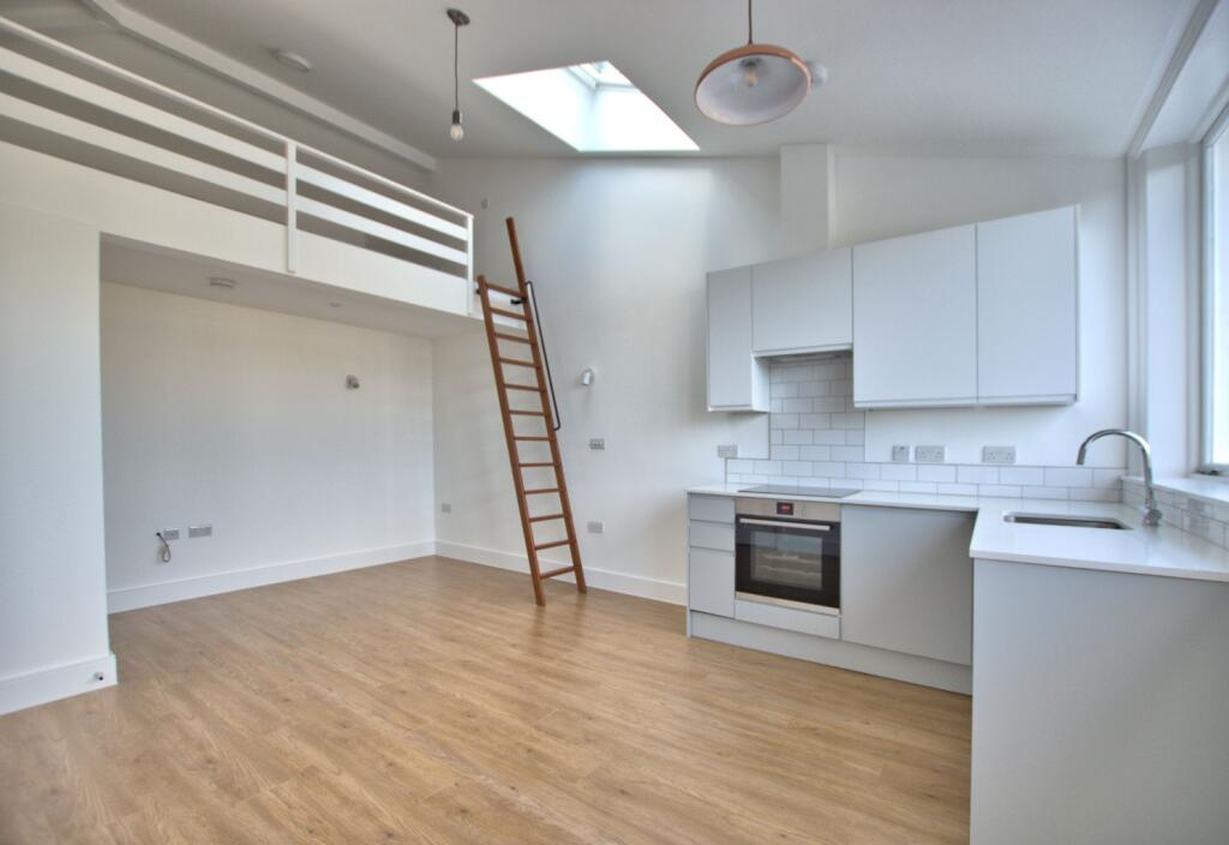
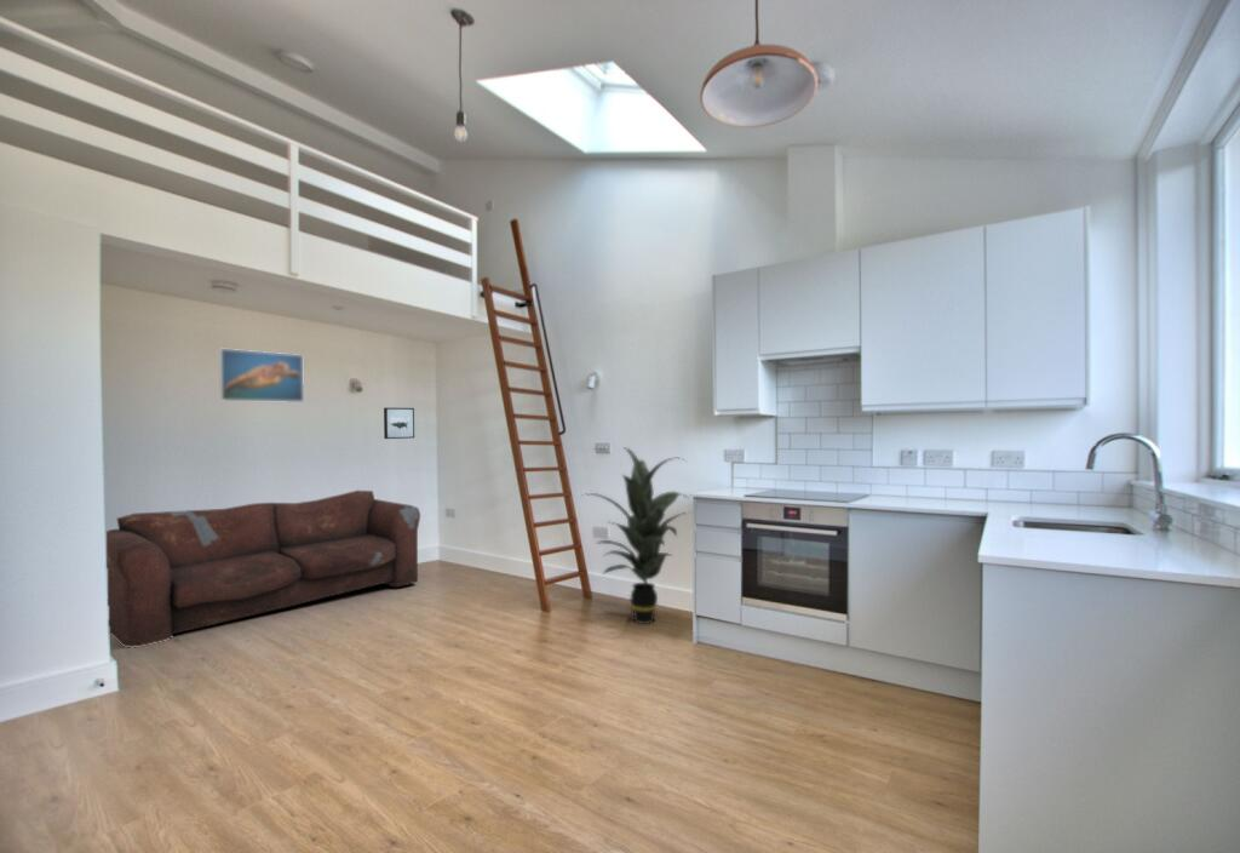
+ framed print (263, 376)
+ sofa (280, 553)
+ indoor plant (641, 532)
+ wall art (398, 423)
